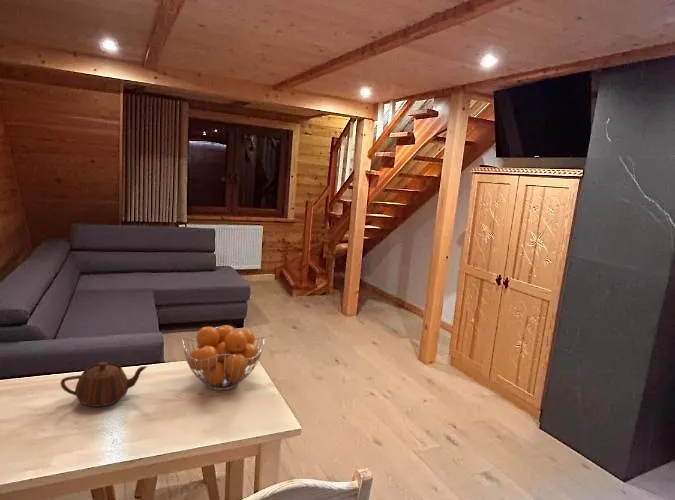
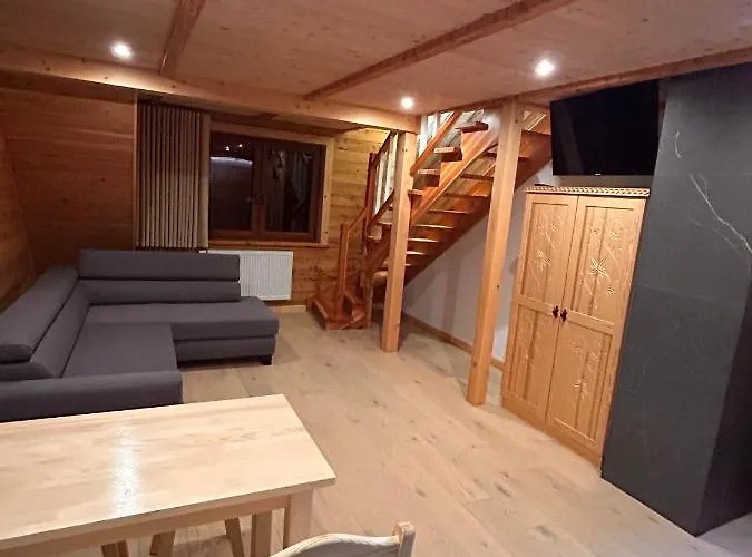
- teapot (105, 380)
- fruit basket (223, 355)
